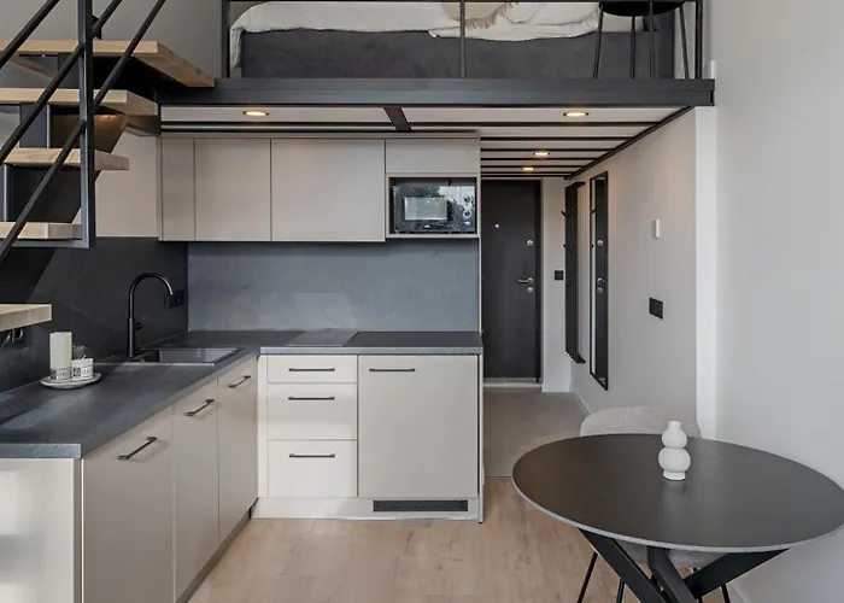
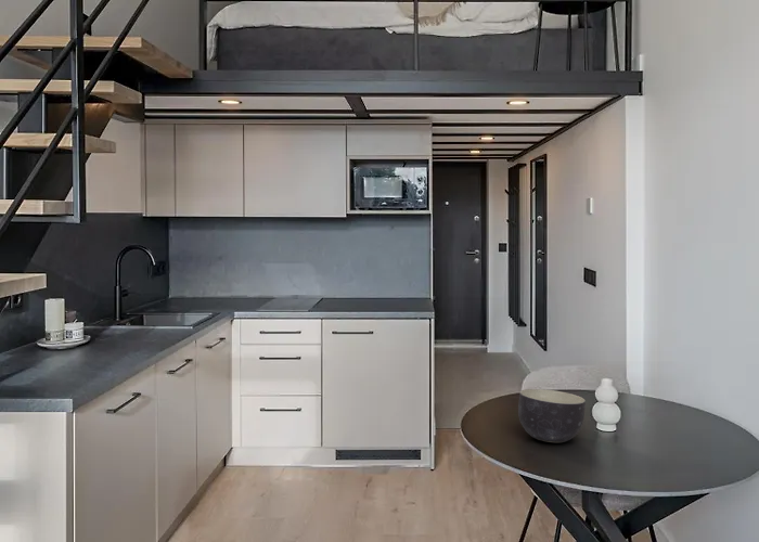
+ bowl (551, 415)
